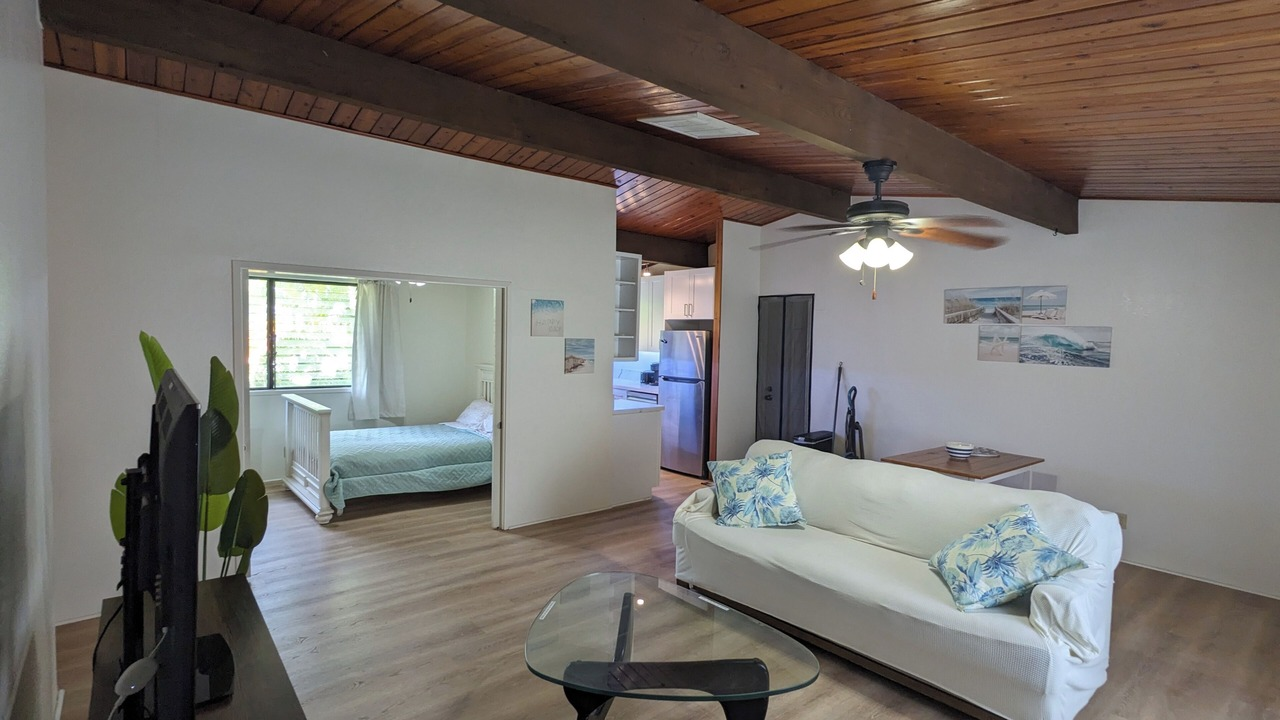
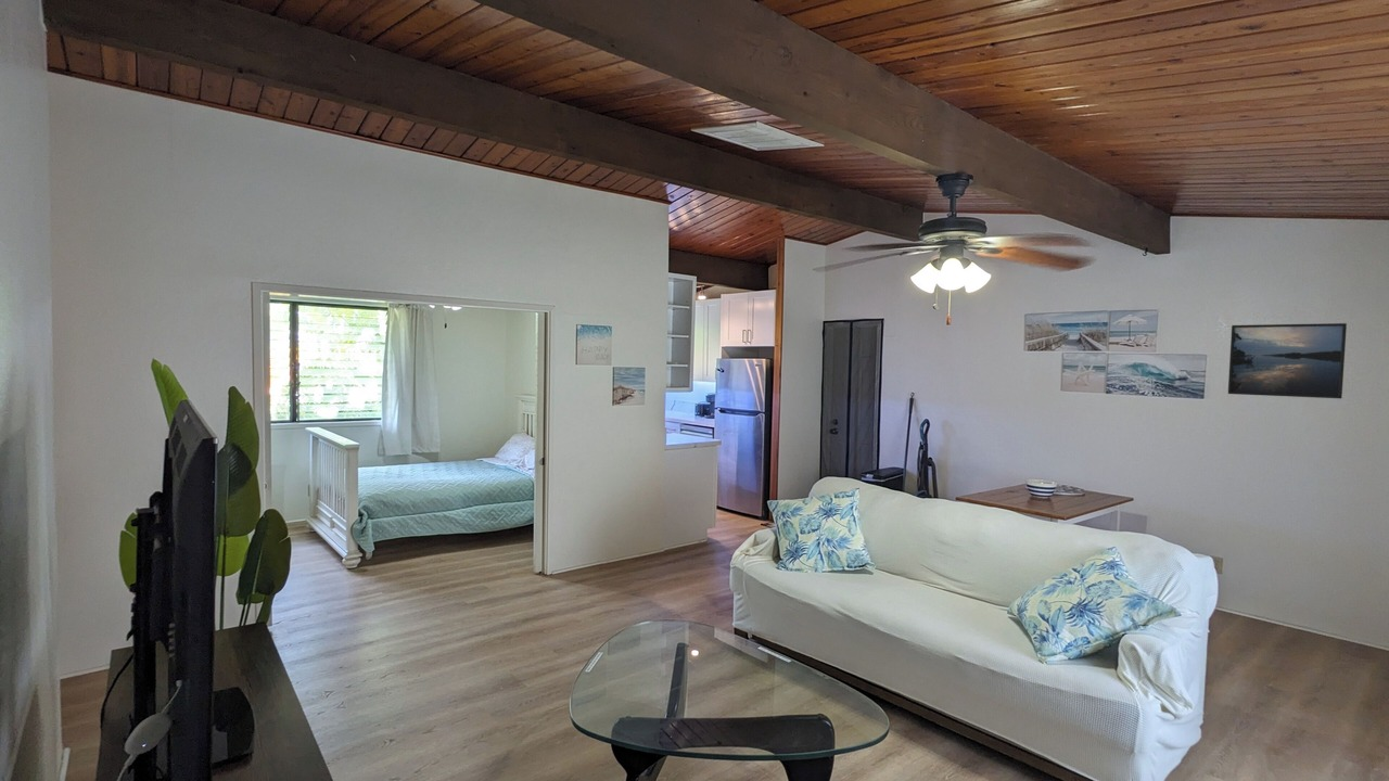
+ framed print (1284, 360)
